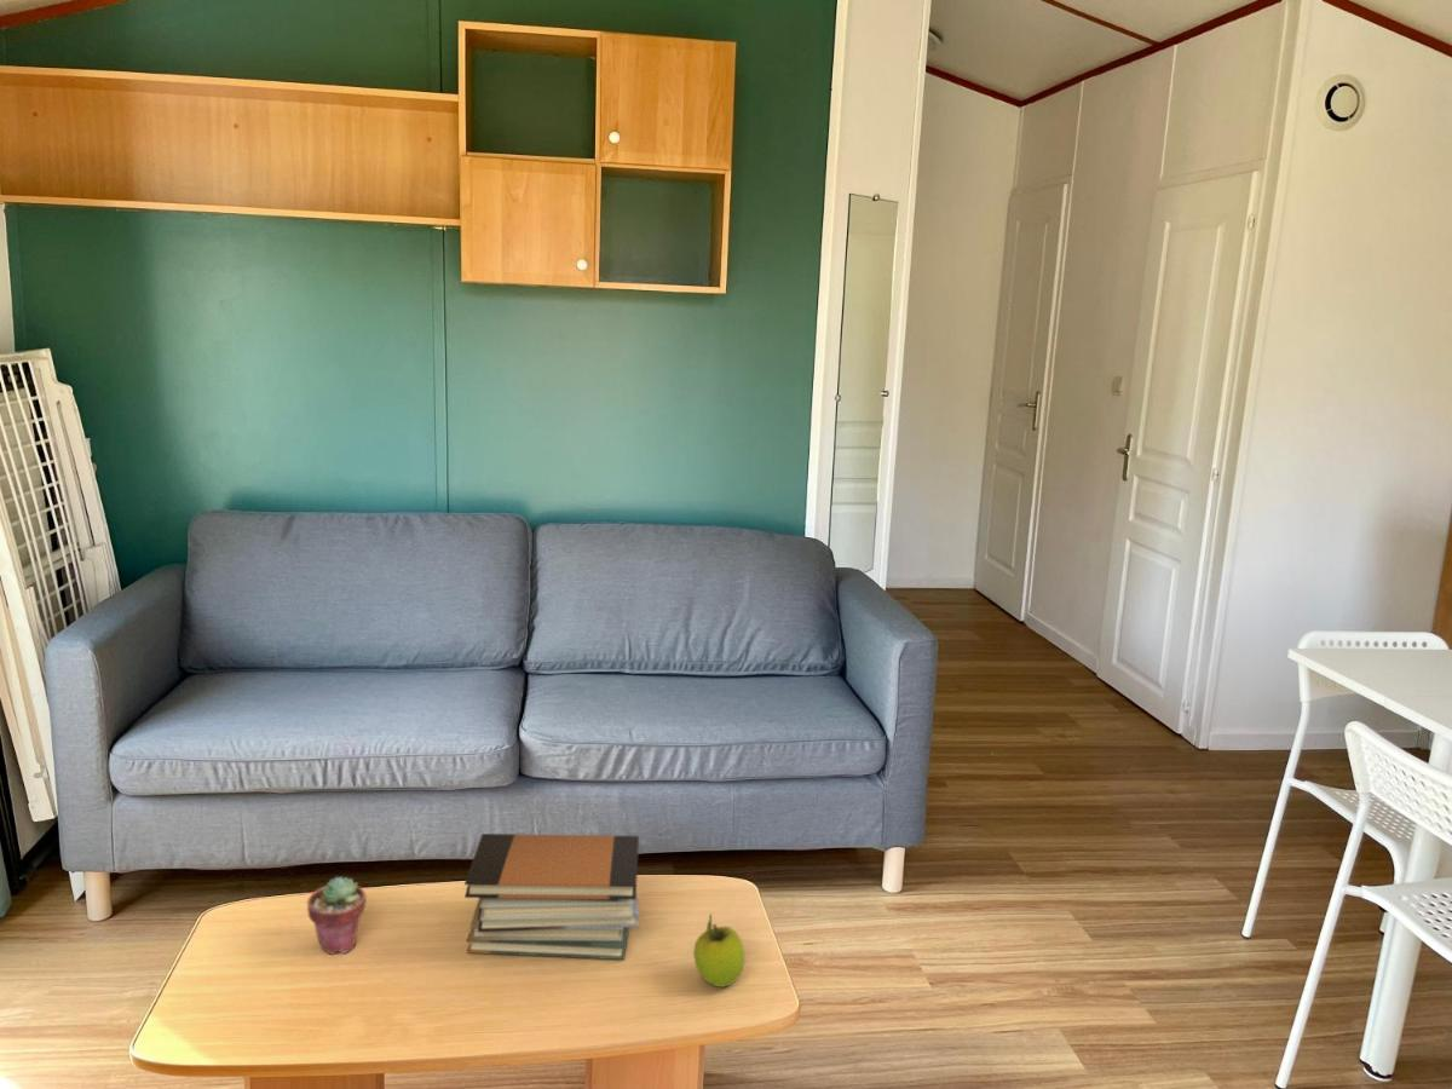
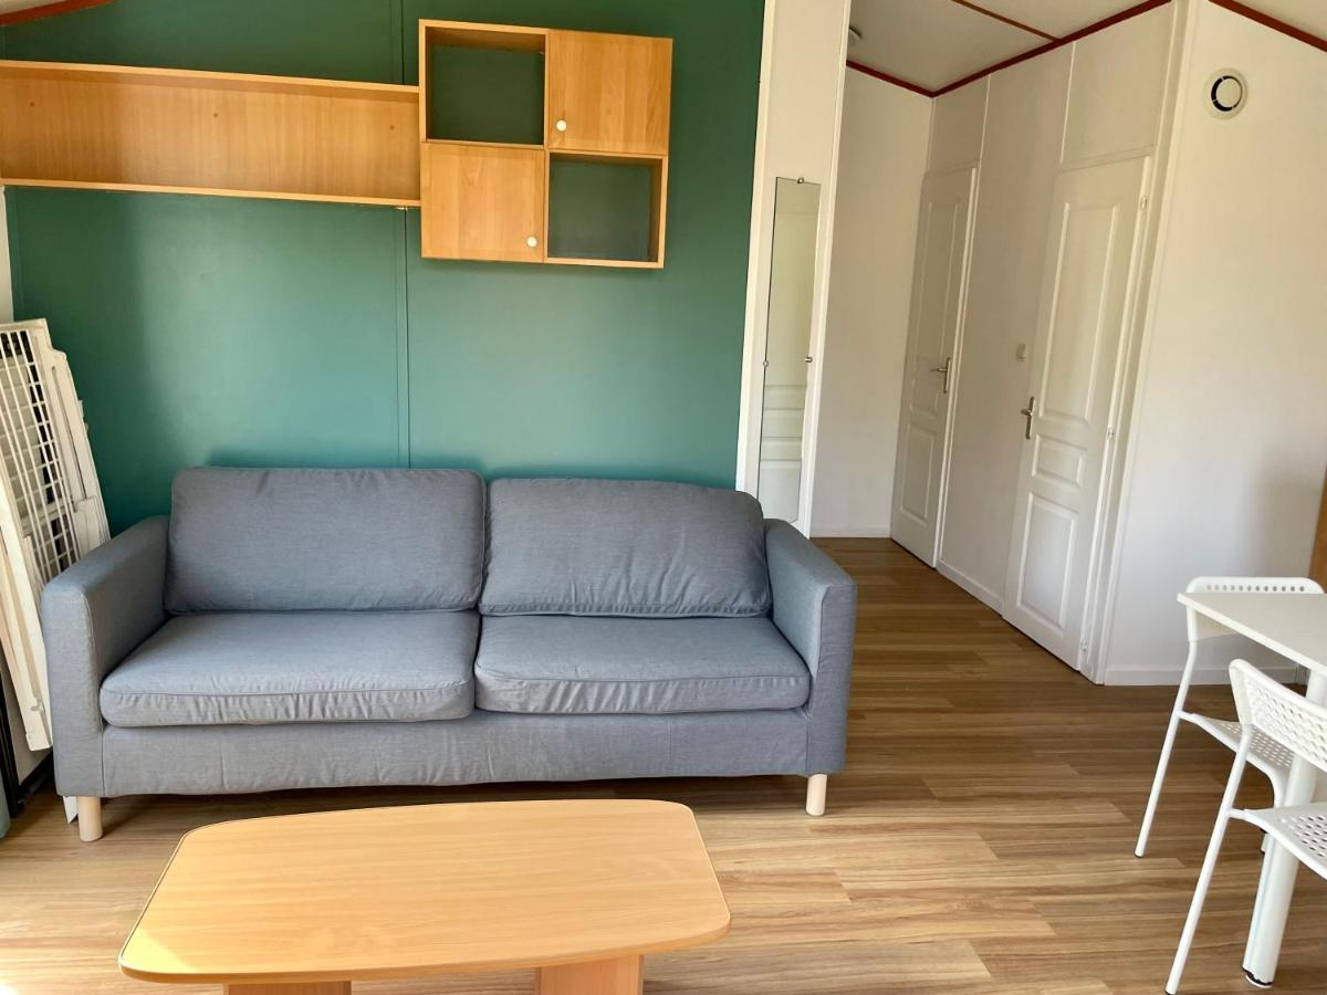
- fruit (718, 949)
- potted succulent (336, 911)
- book stack (555, 894)
